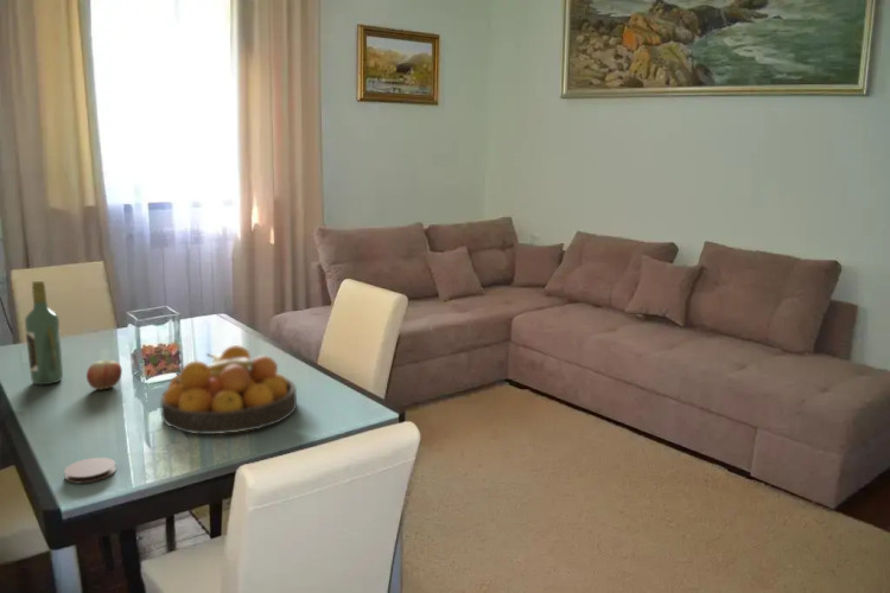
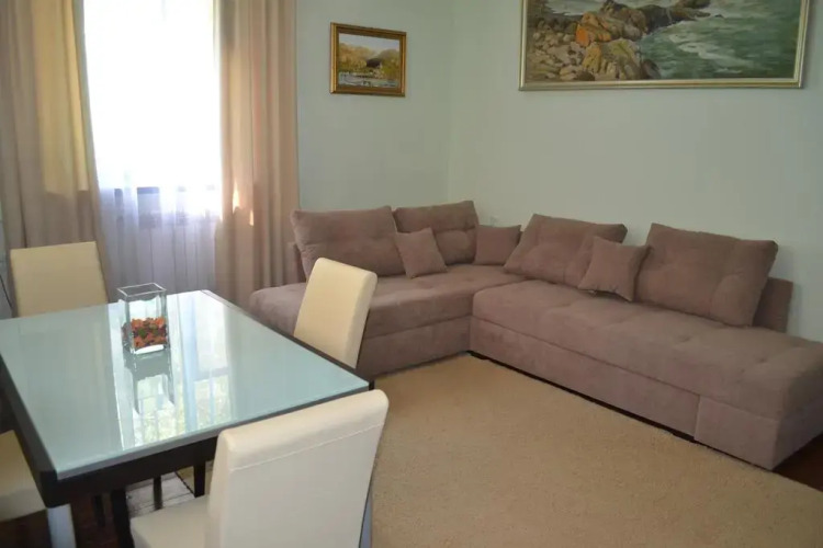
- coaster (90, 470)
- apple (104, 374)
- wine bottle (43, 331)
- fruit bowl (229, 382)
